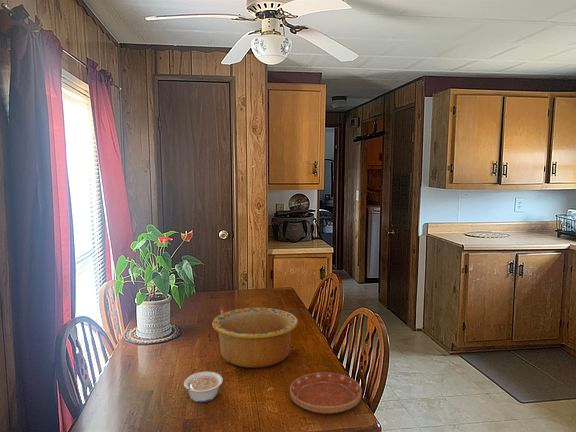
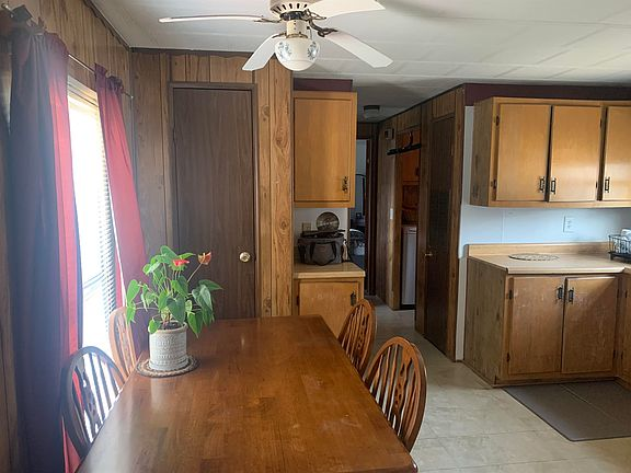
- legume (203, 387)
- bowl (255, 338)
- saucer (325, 393)
